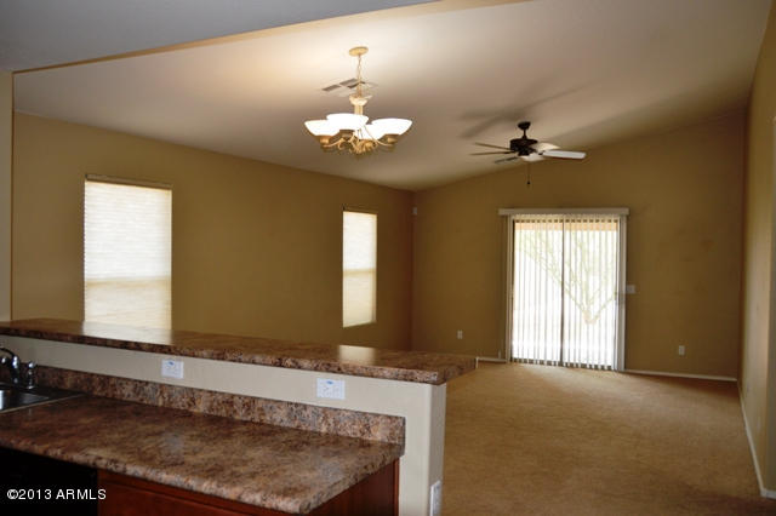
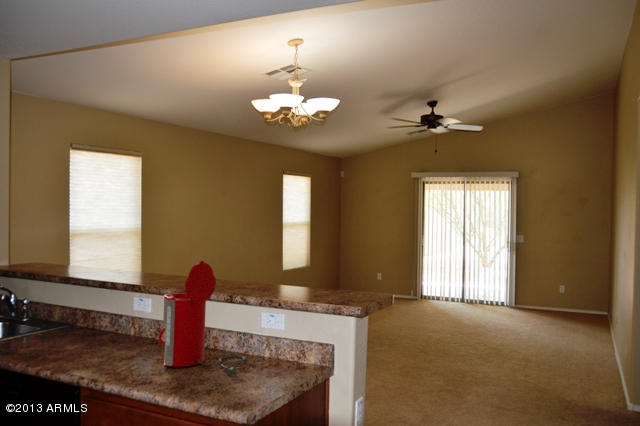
+ coffee maker (205, 310)
